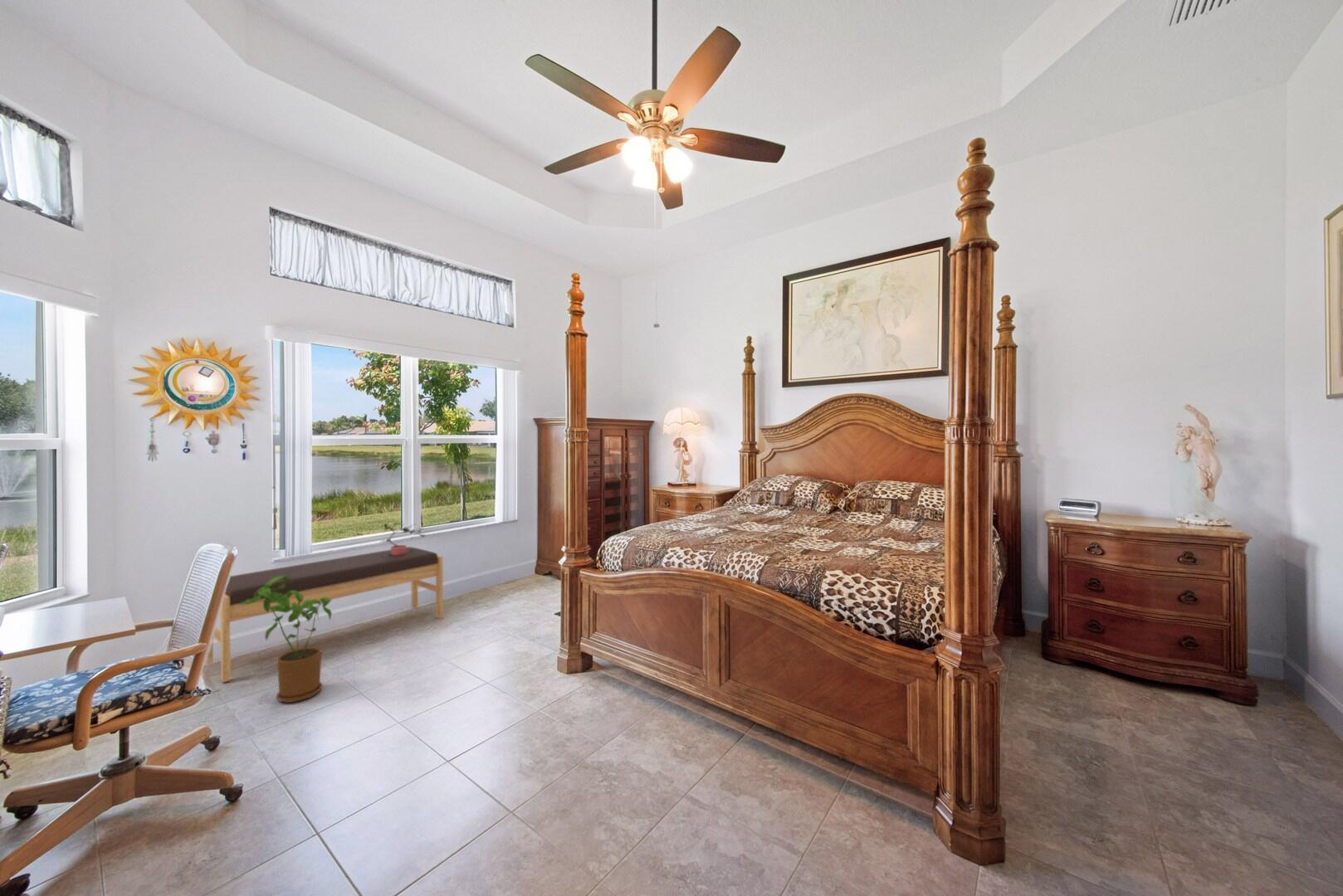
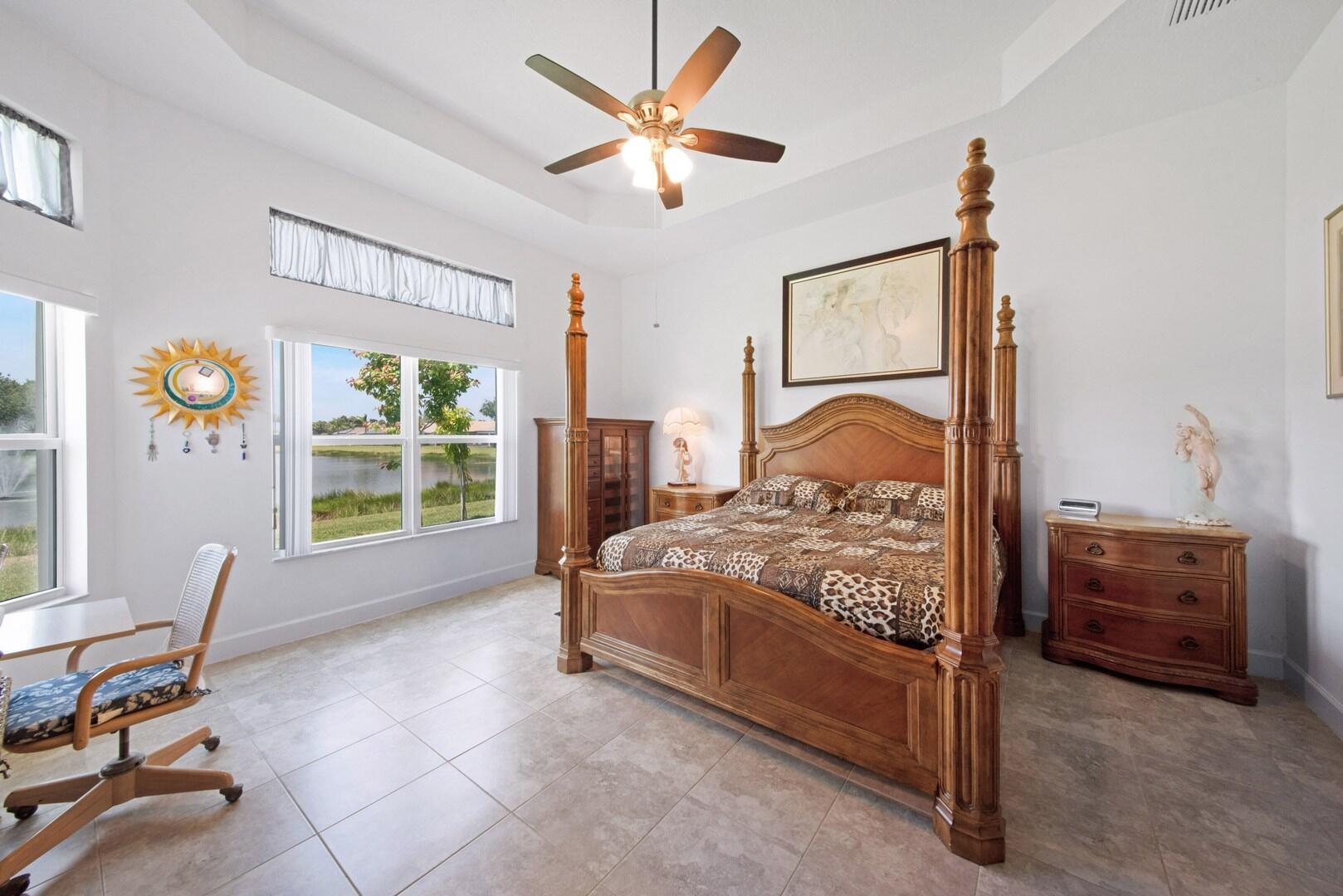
- house plant (295, 635)
- potted plant (404, 532)
- bench (335, 598)
